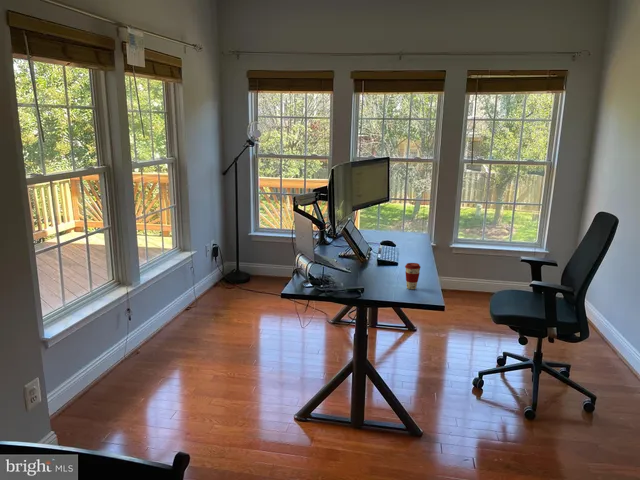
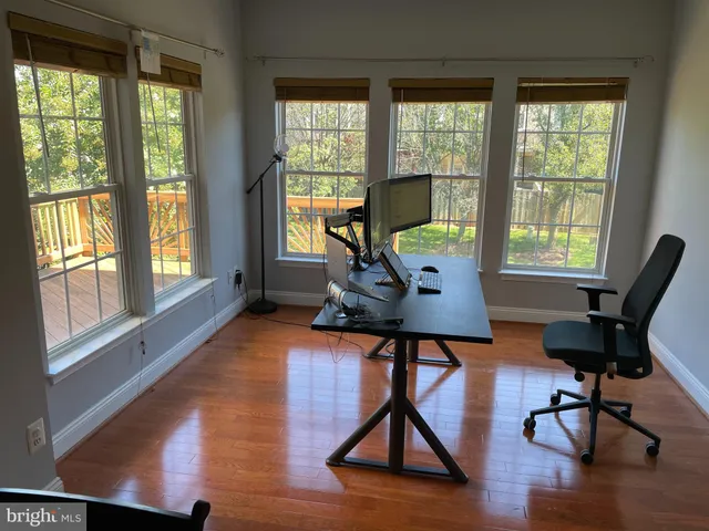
- coffee cup (412, 276)
